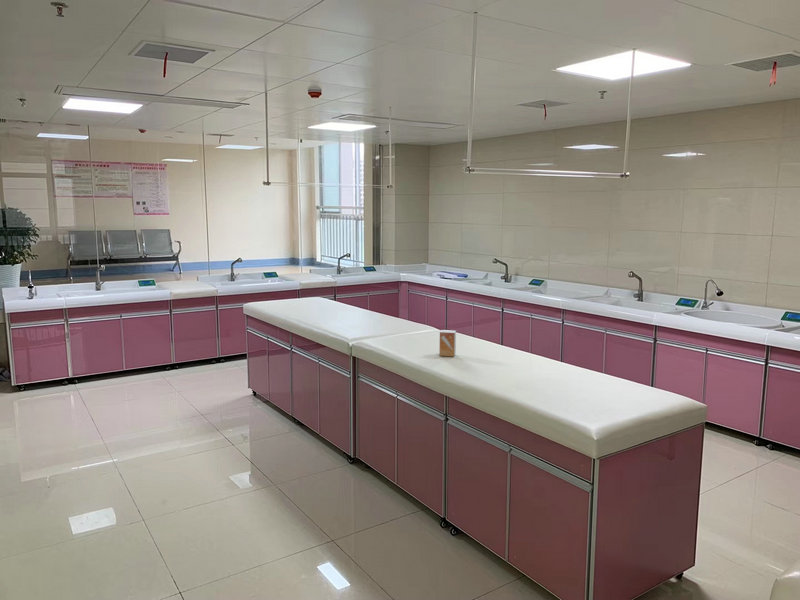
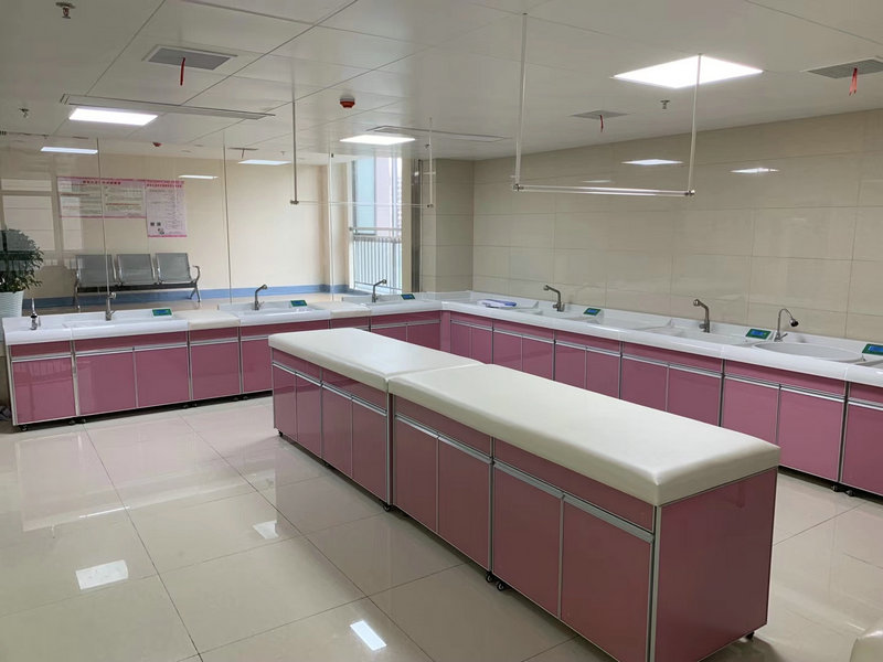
- small box (447, 343)
